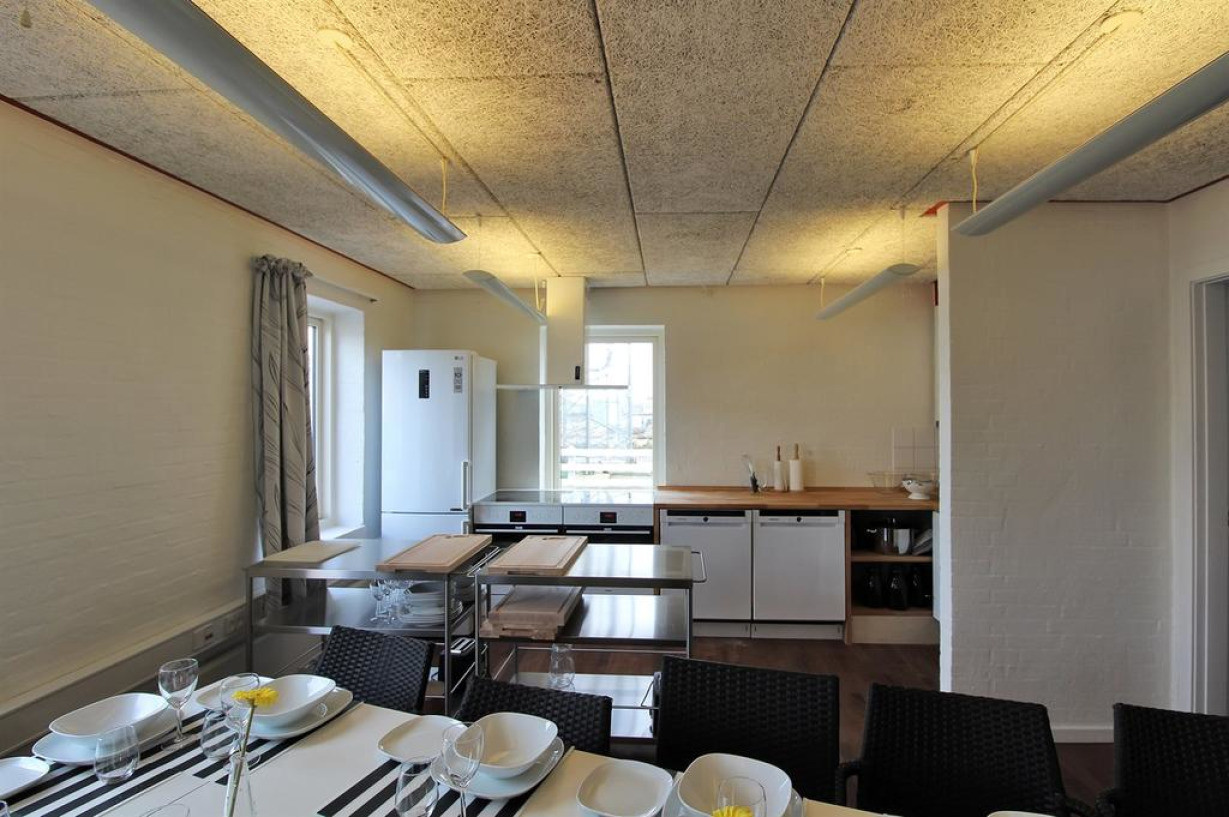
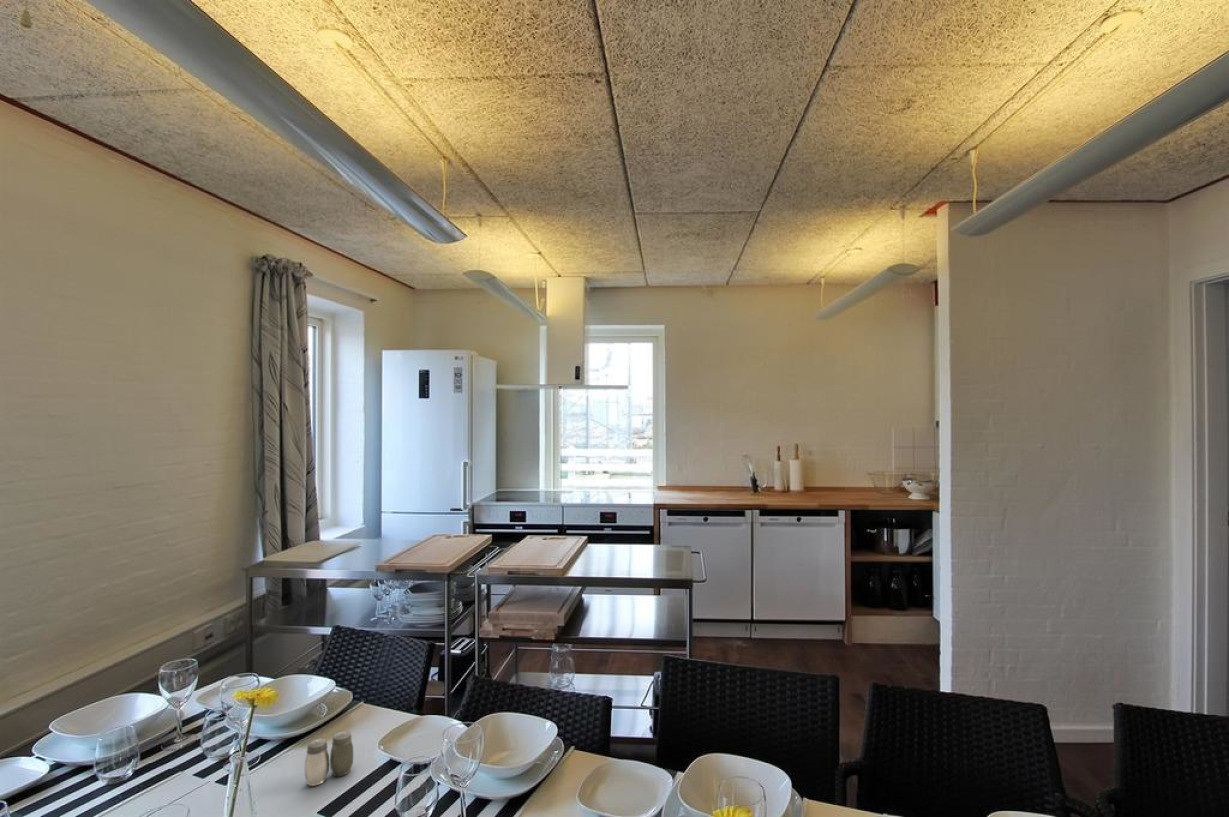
+ salt and pepper shaker (330, 756)
